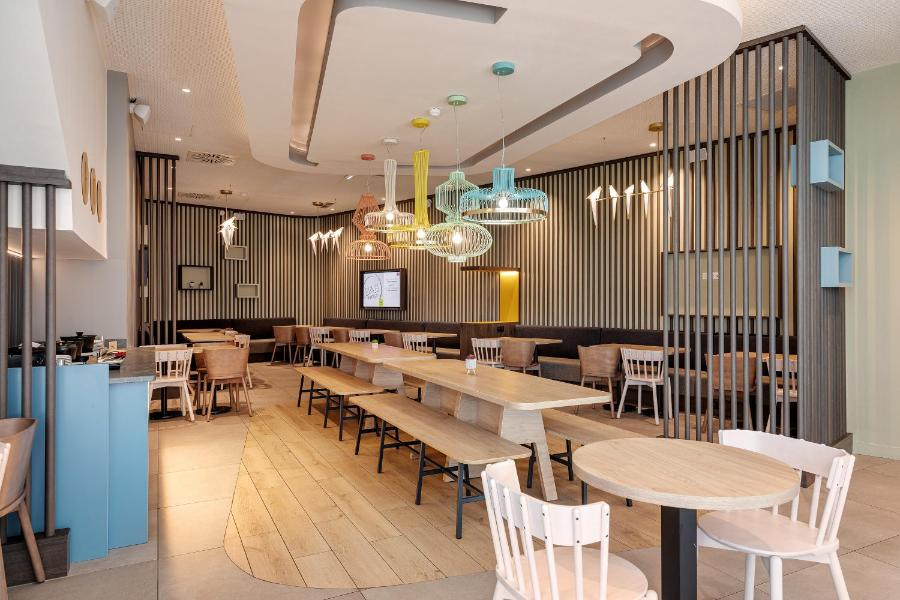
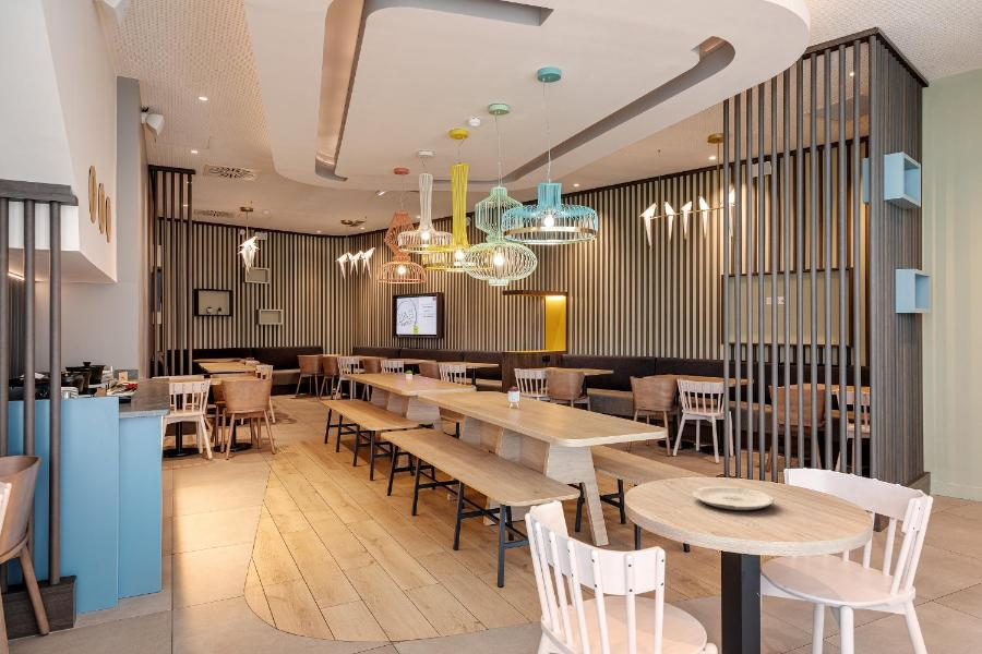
+ plate (732, 498)
